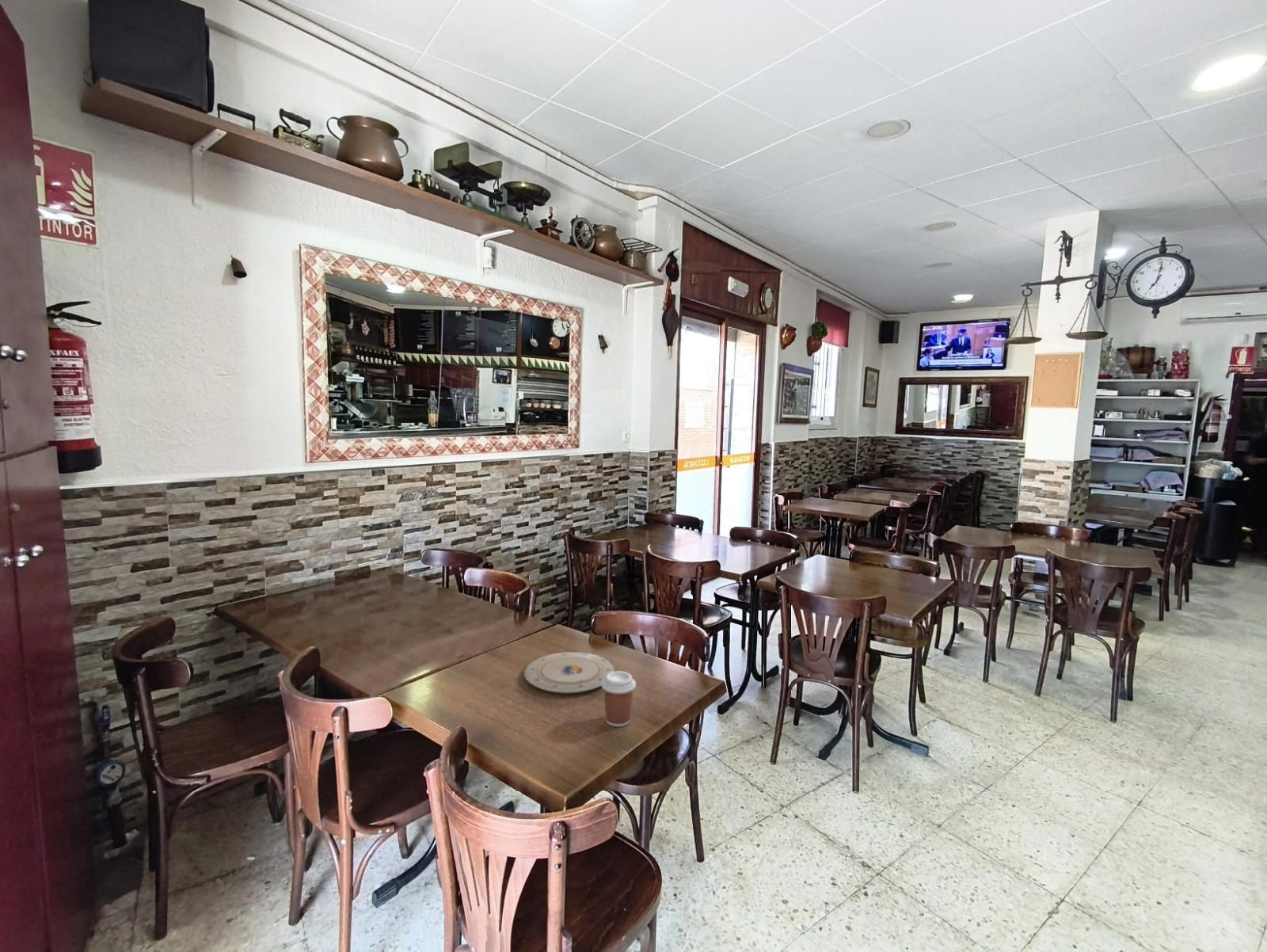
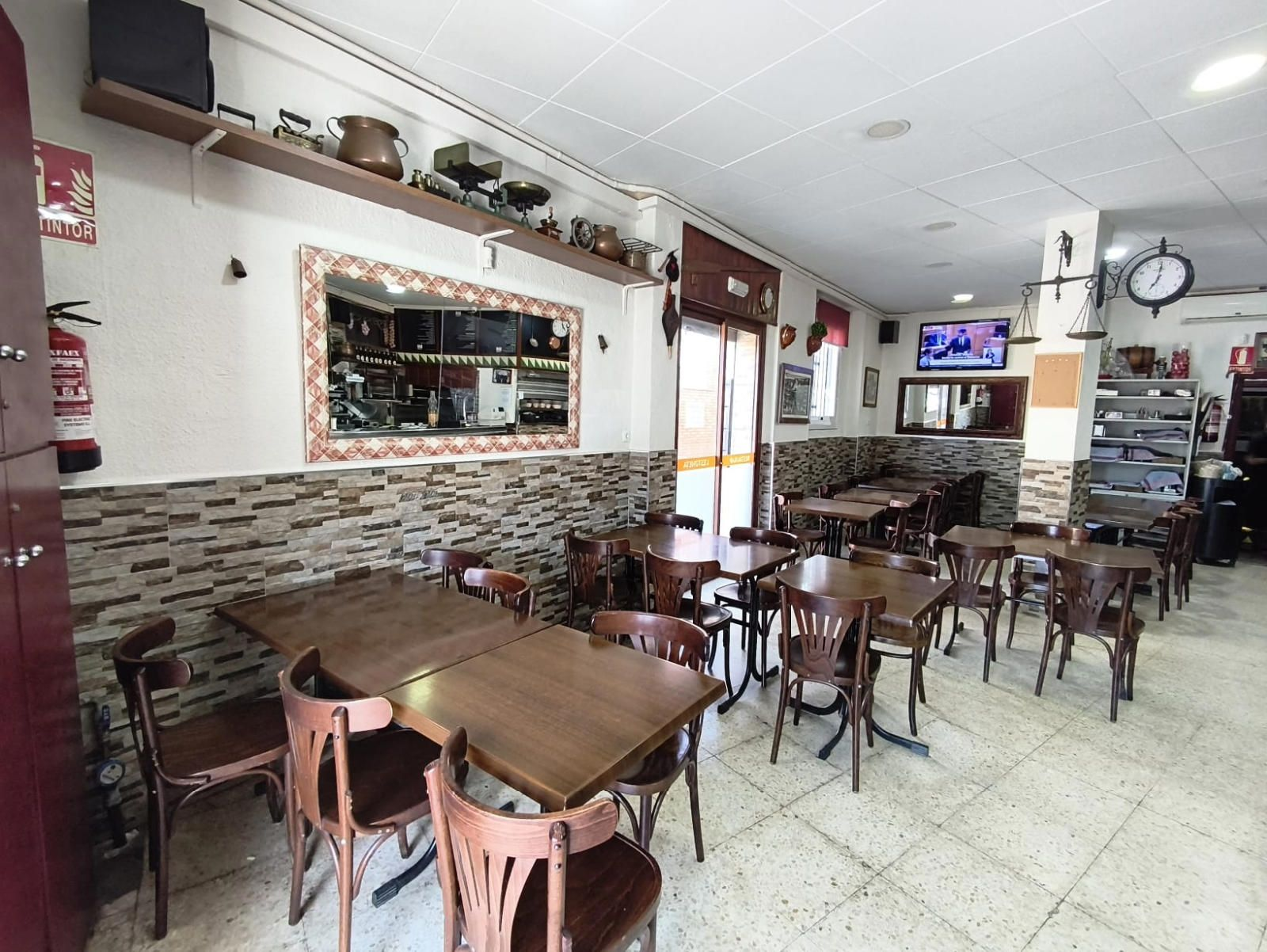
- coffee cup (618, 698)
- plate (569, 672)
